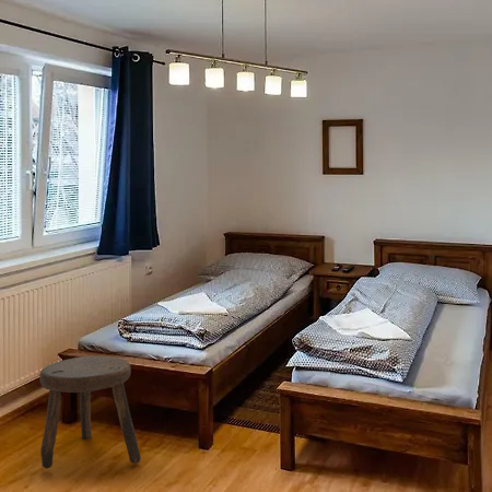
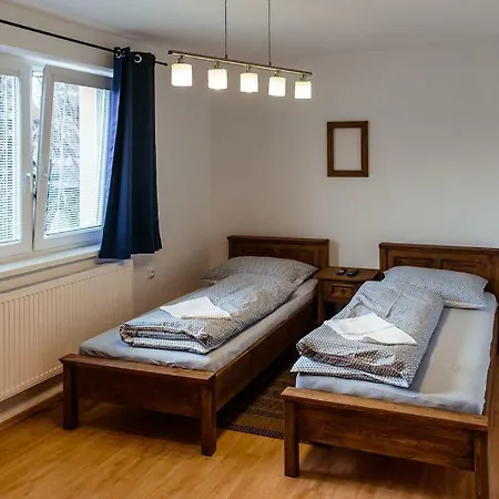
- stool (90, 412)
